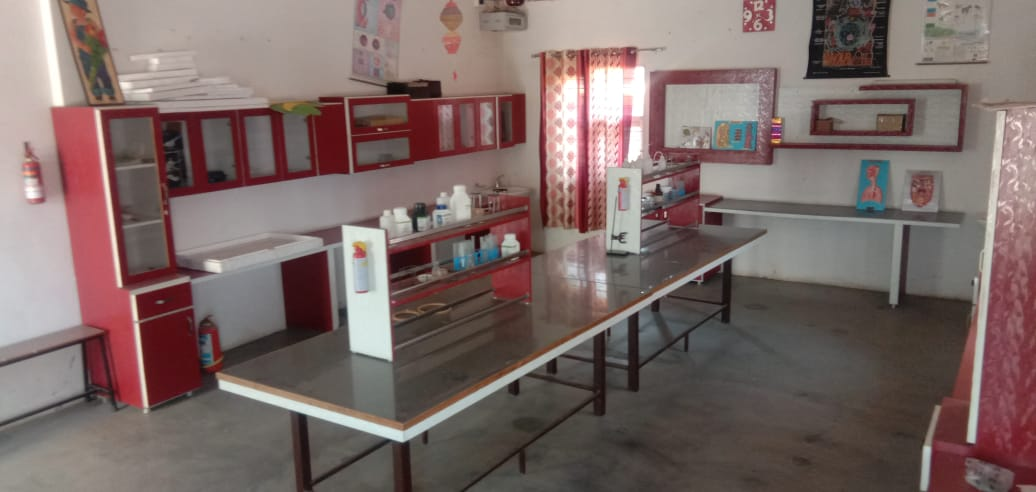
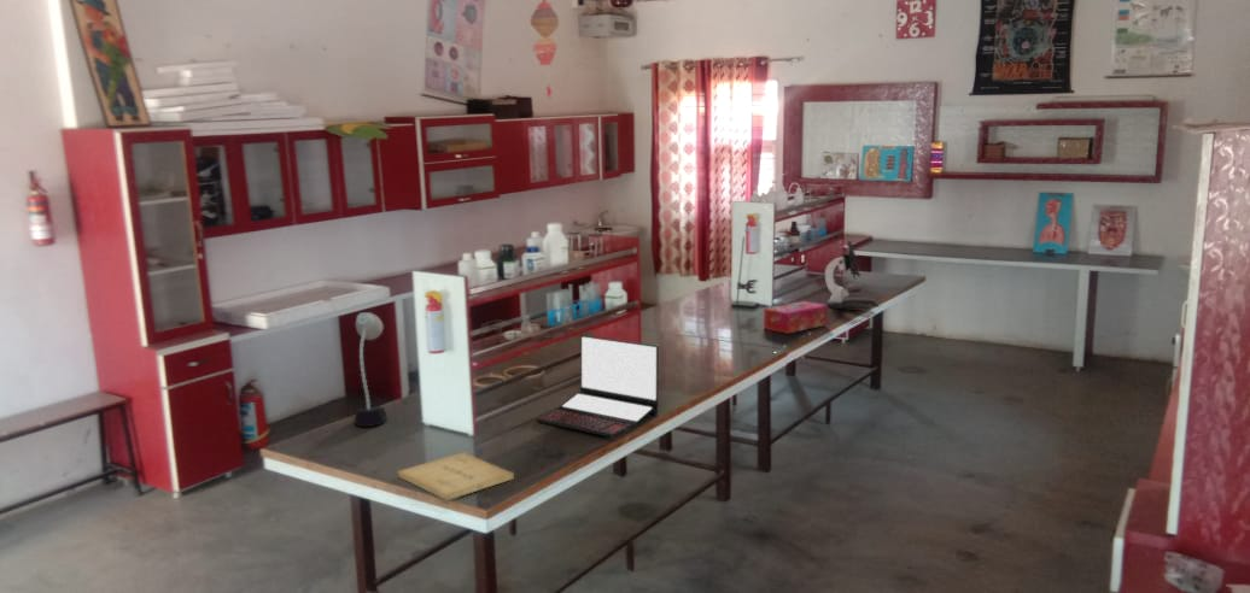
+ laptop (596, 383)
+ desk lamp (363, 364)
+ tissue box (795, 316)
+ book (455, 475)
+ microscope (851, 274)
